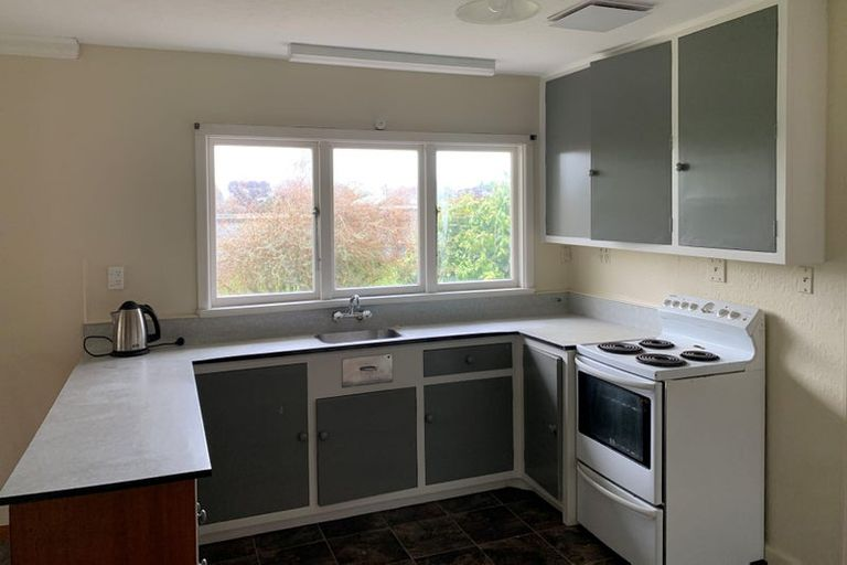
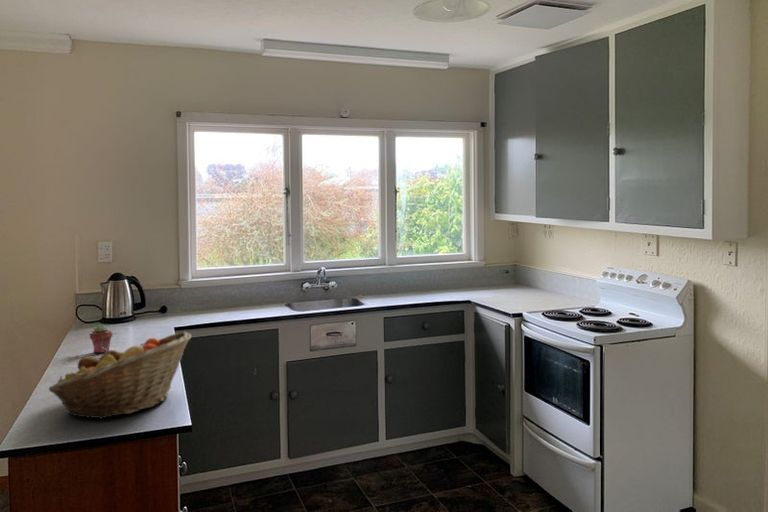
+ potted succulent (101, 337)
+ fruit basket (125, 370)
